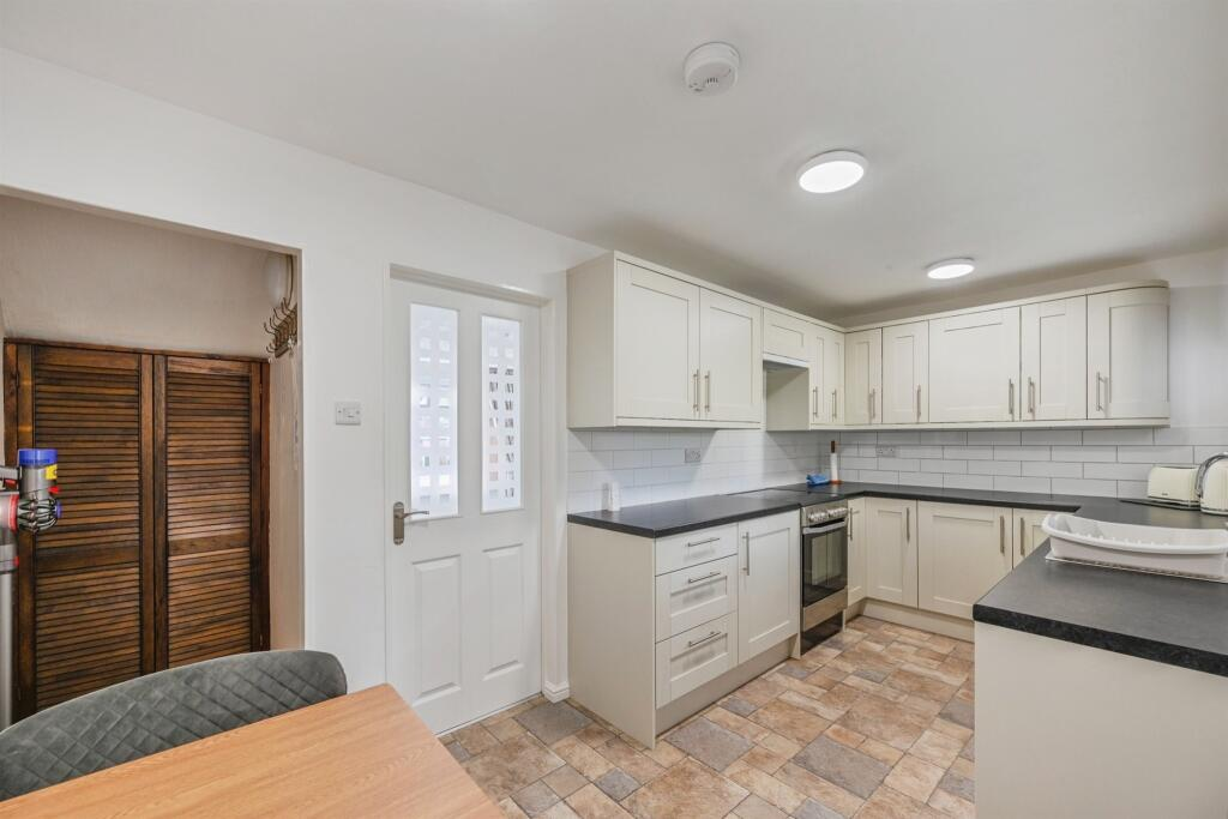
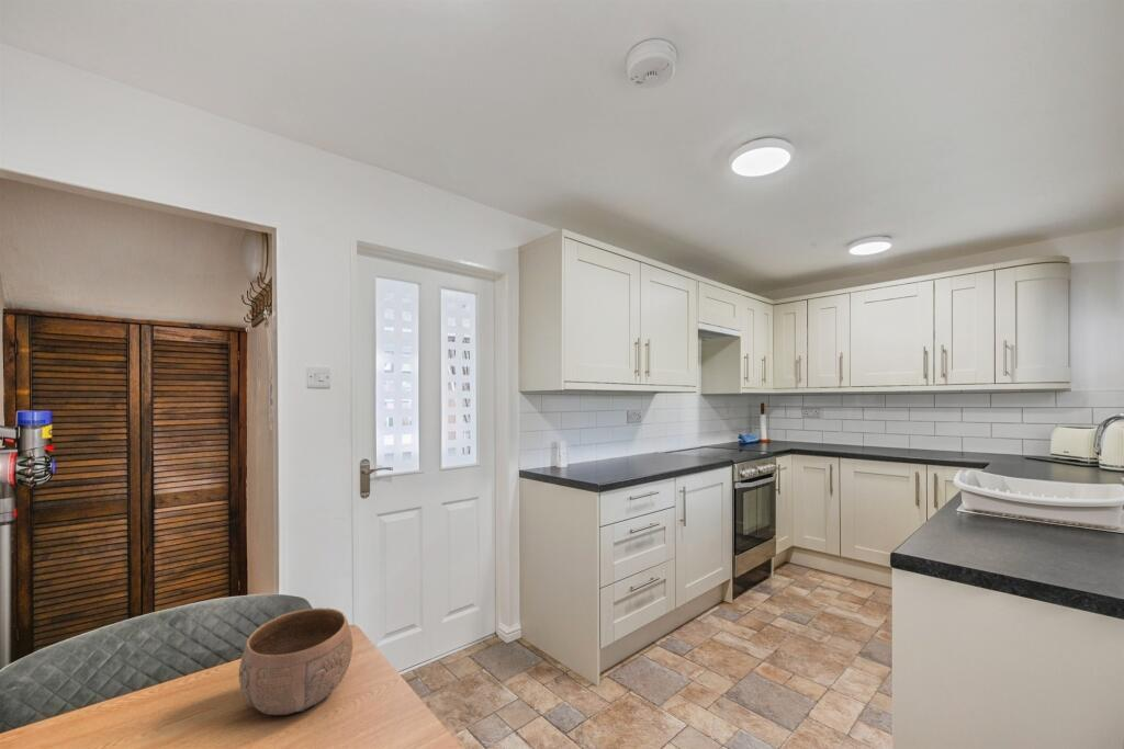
+ bowl (299, 661)
